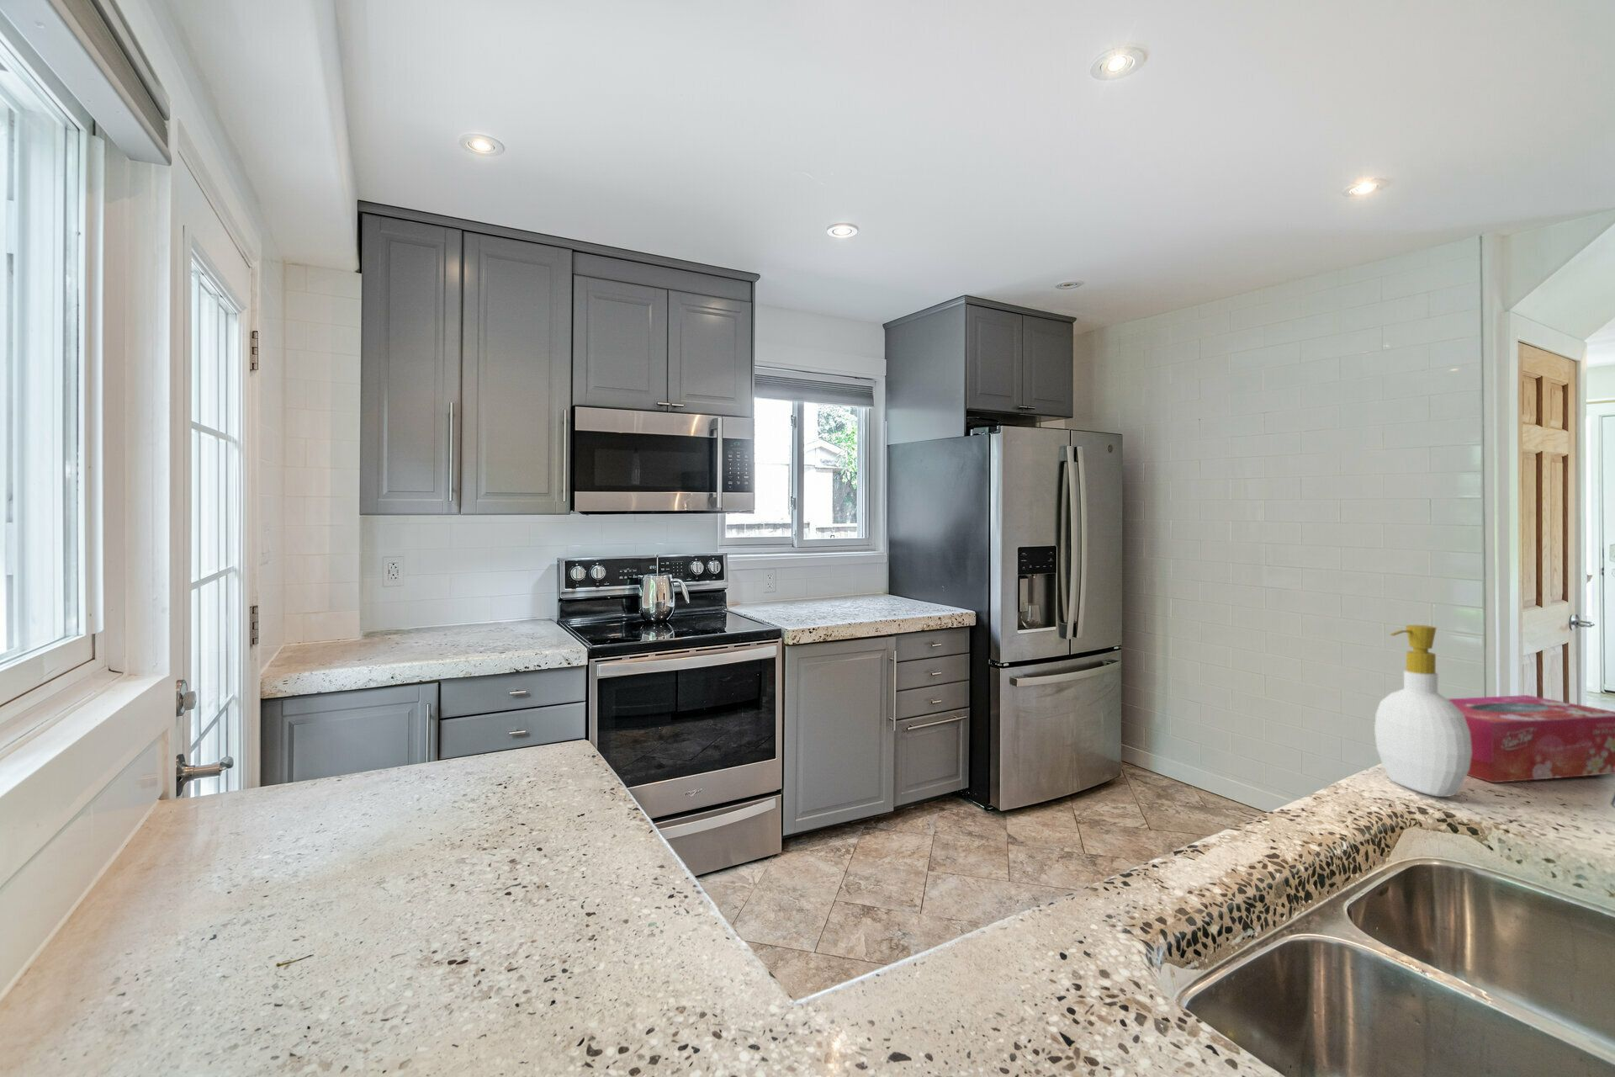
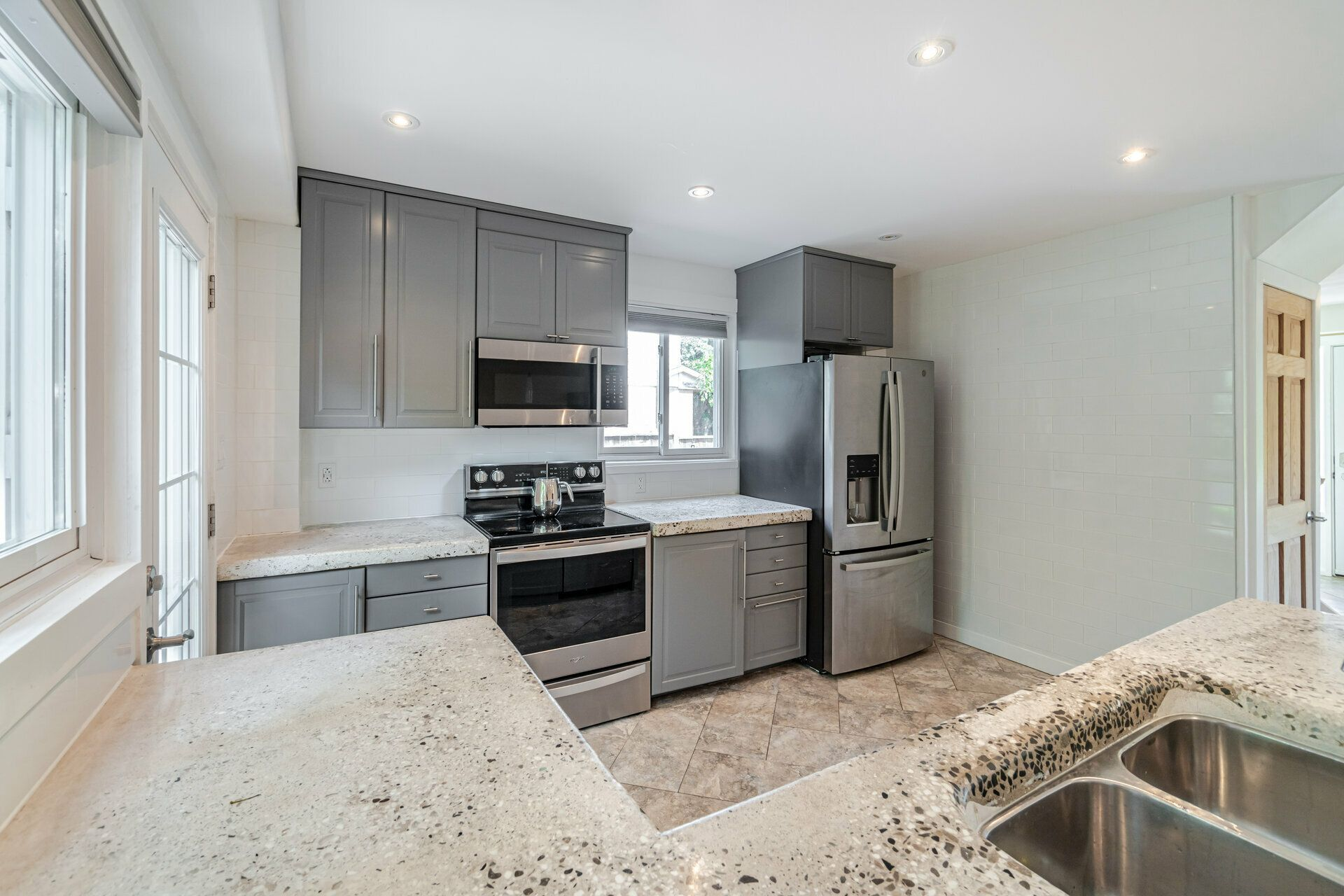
- tissue box (1510, 736)
- soap bottle (1418, 707)
